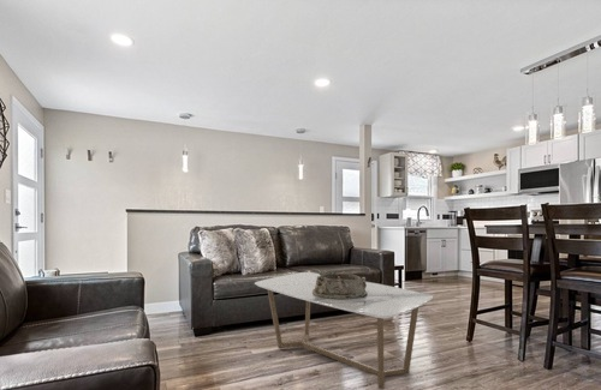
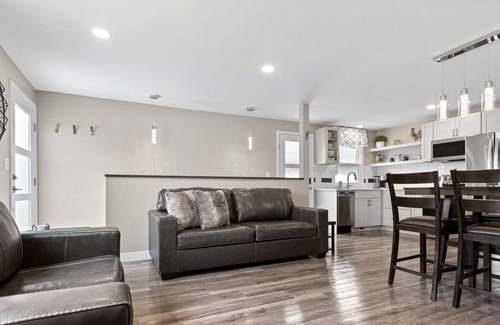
- coffee table (340, 308)
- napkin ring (338, 283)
